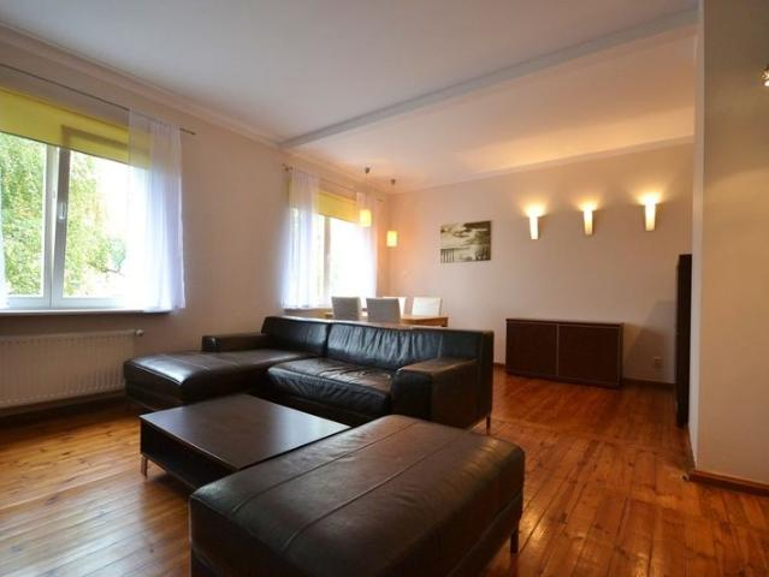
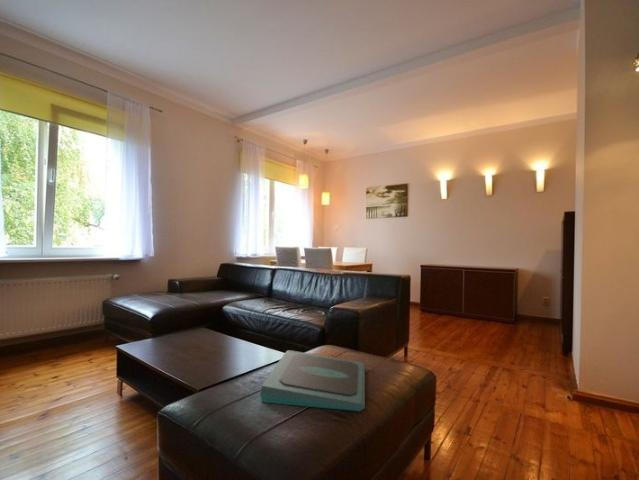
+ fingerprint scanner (318, 375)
